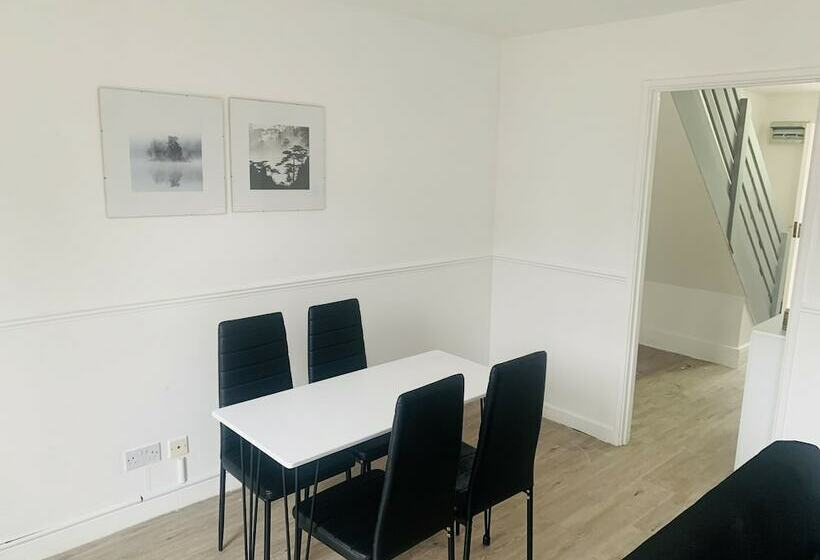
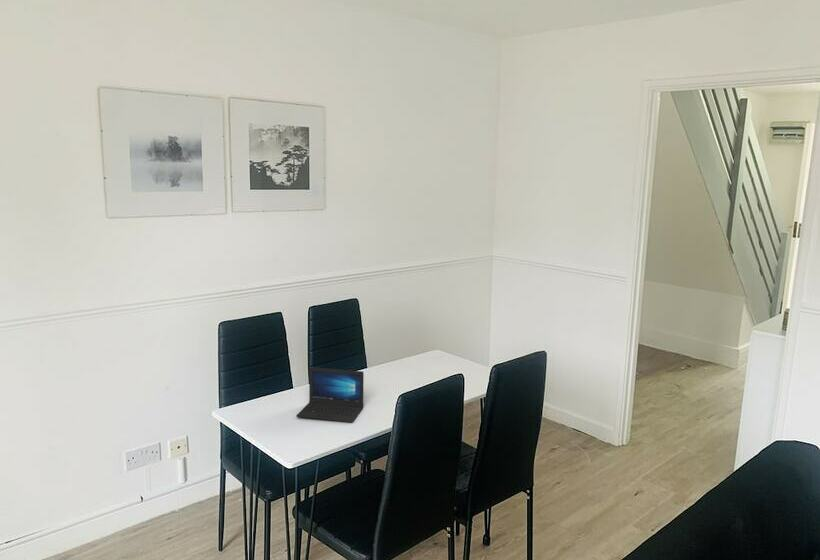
+ laptop (330, 393)
